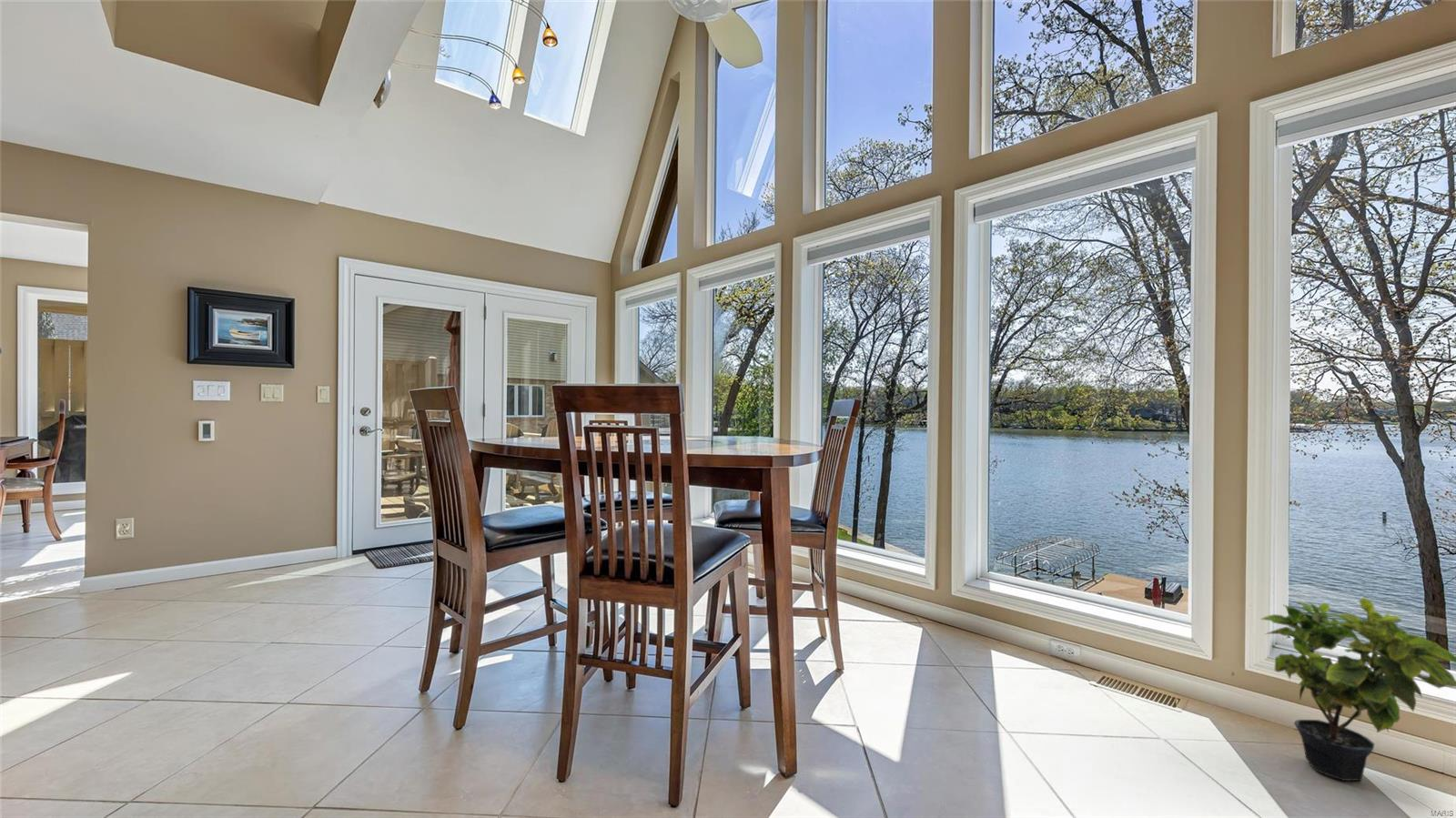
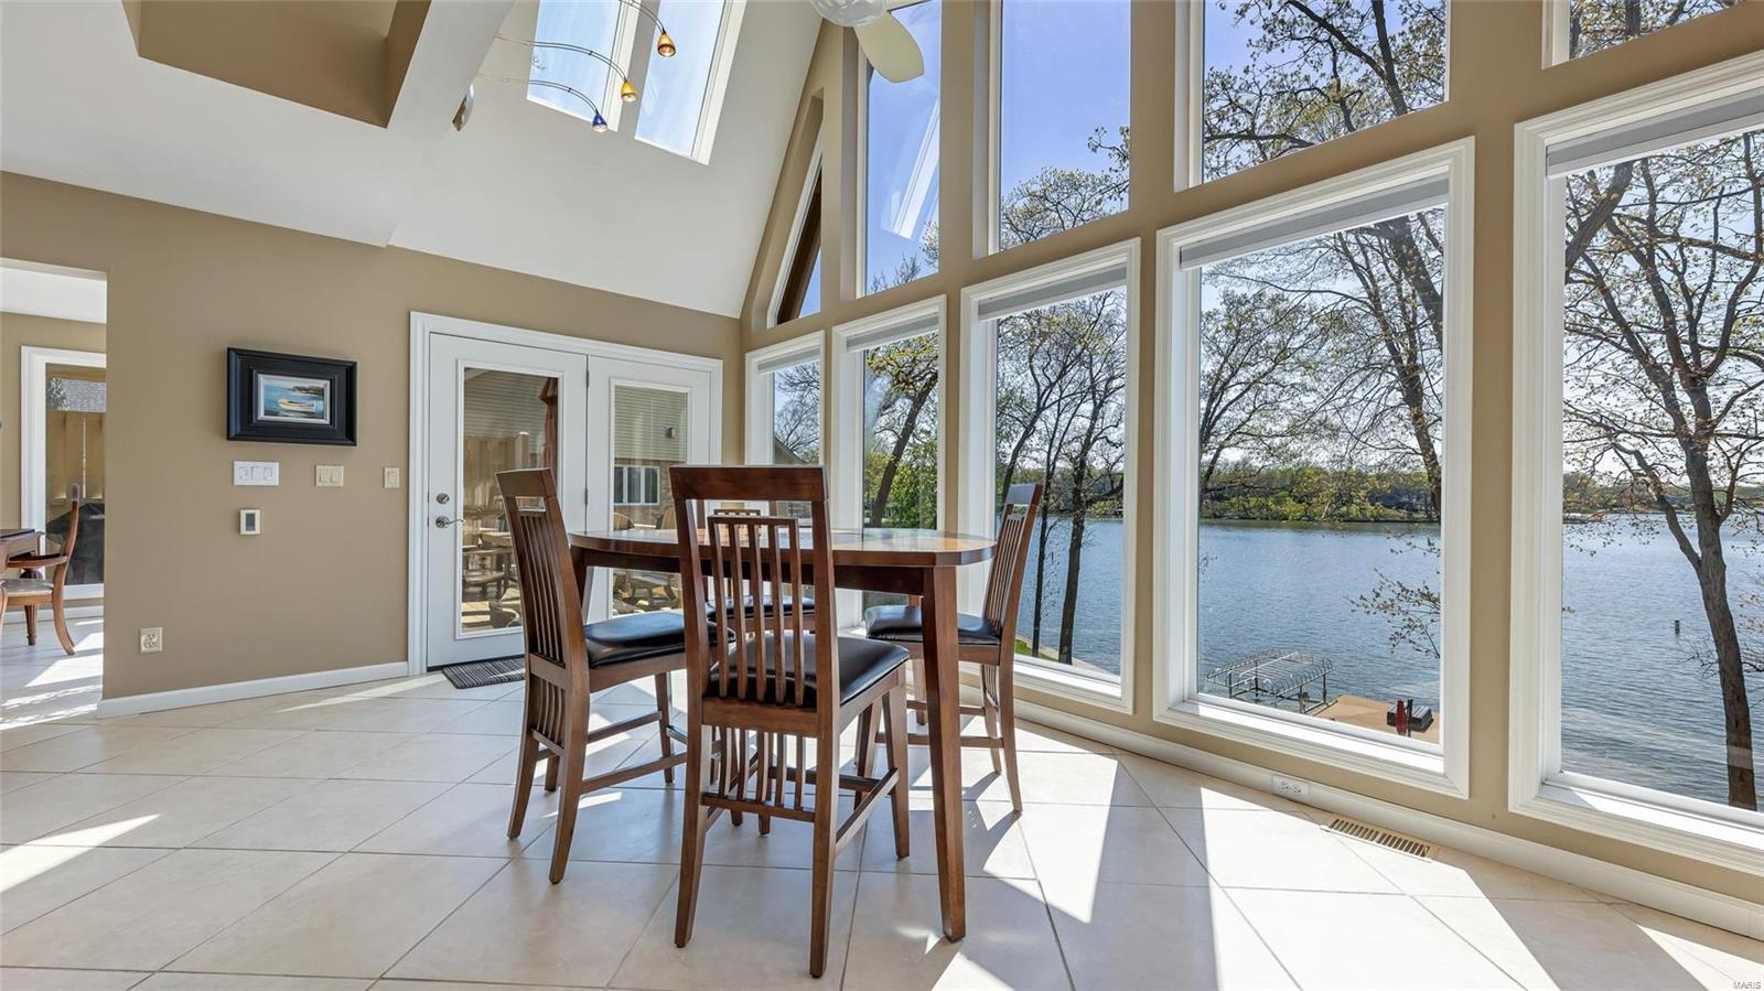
- potted plant (1350, 687)
